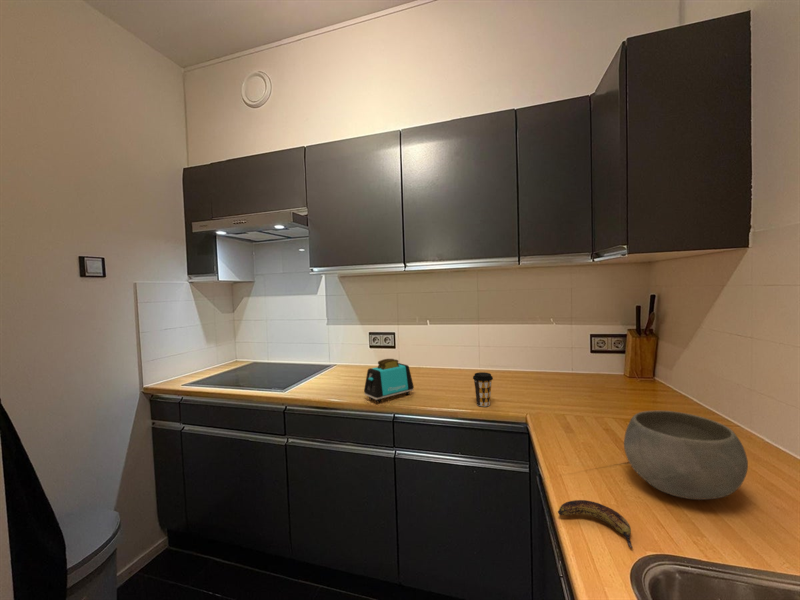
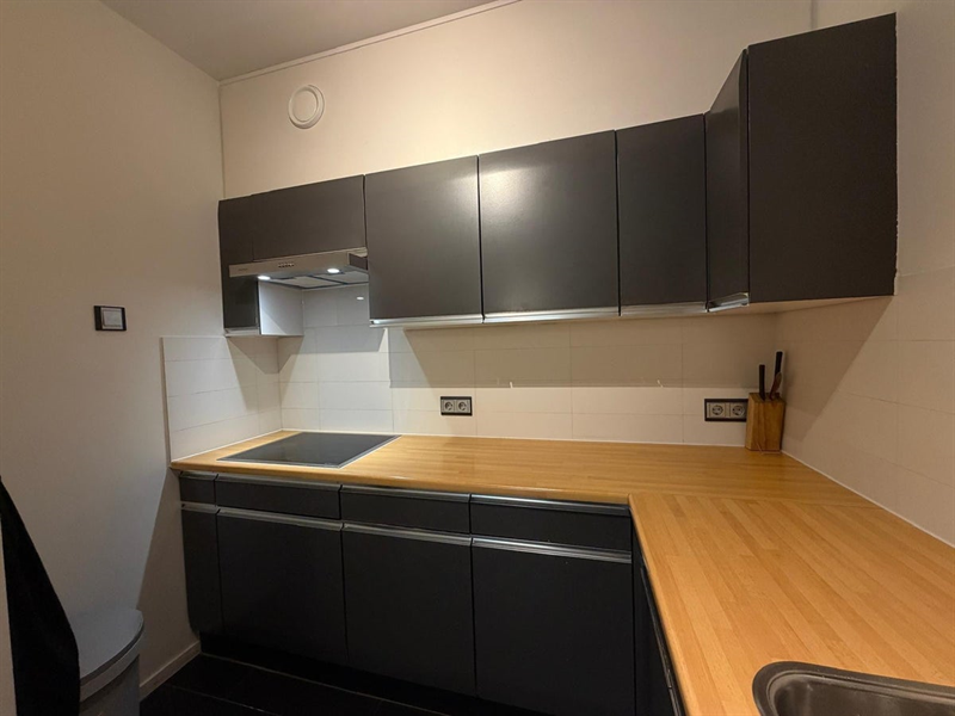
- toaster (388, 378)
- bowl (680, 455)
- banana (594, 516)
- coffee cup (483, 389)
